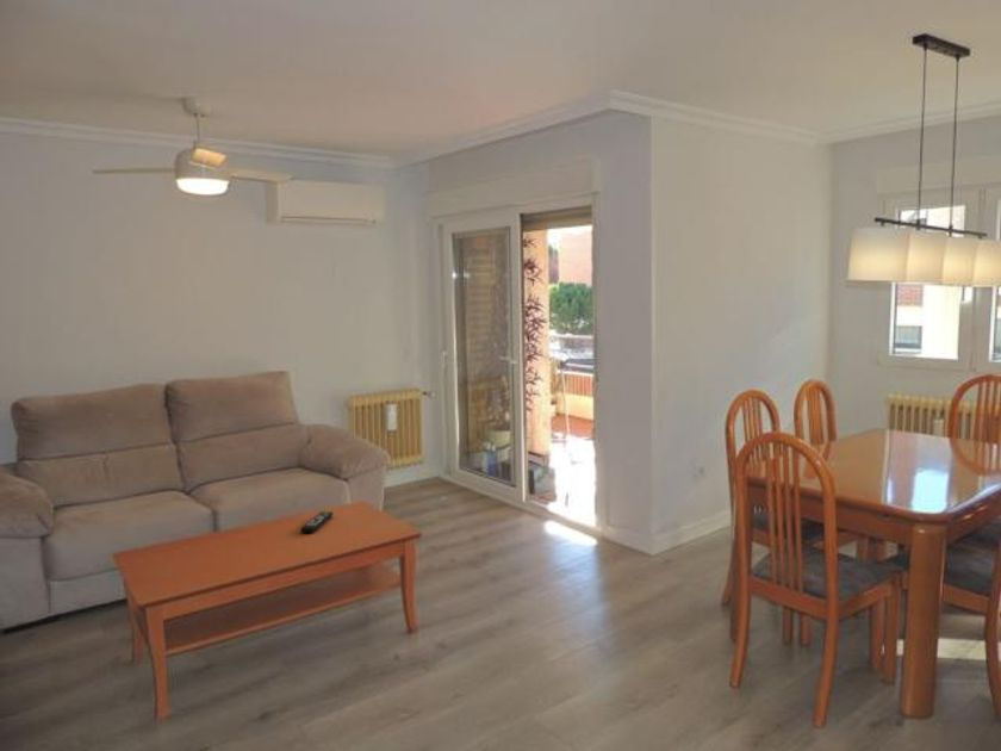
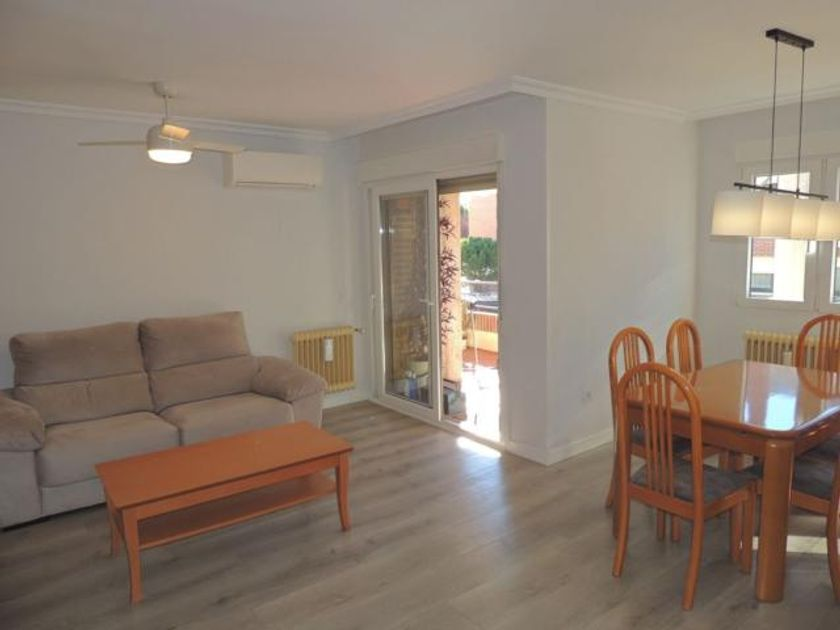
- remote control (317, 521)
